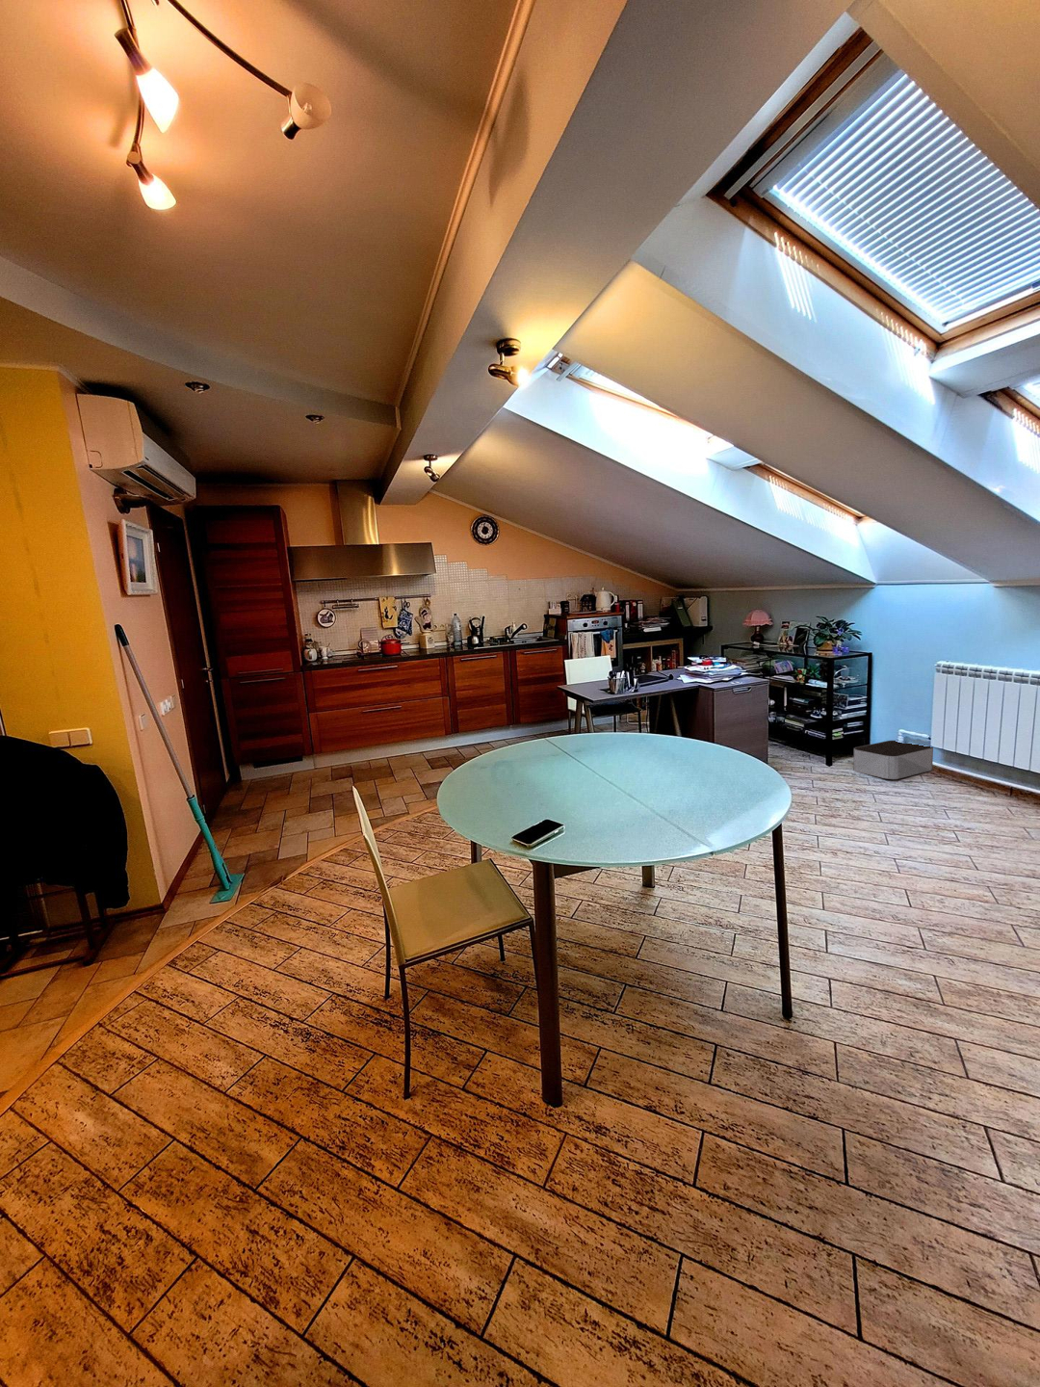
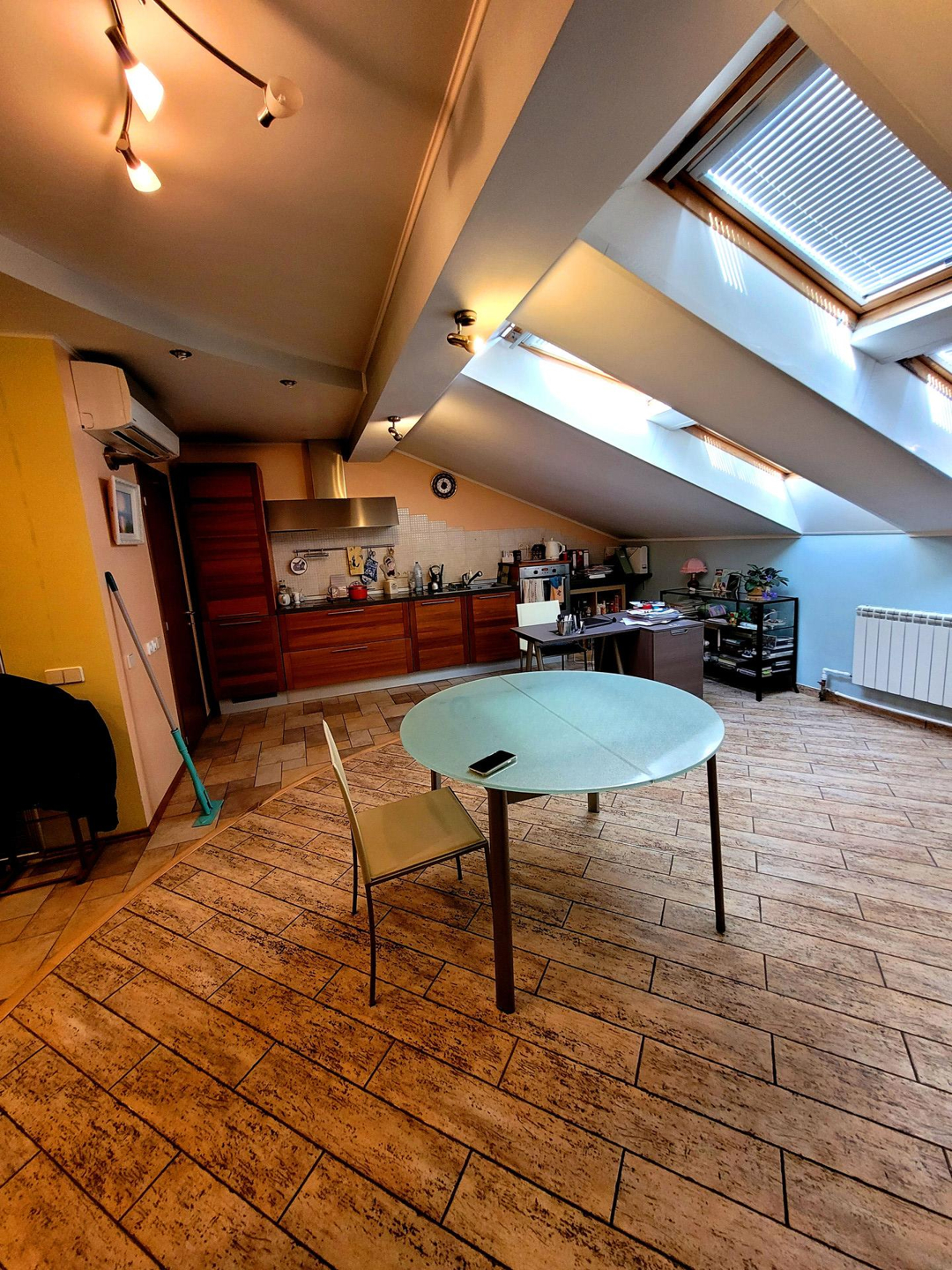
- storage bin (891, 758)
